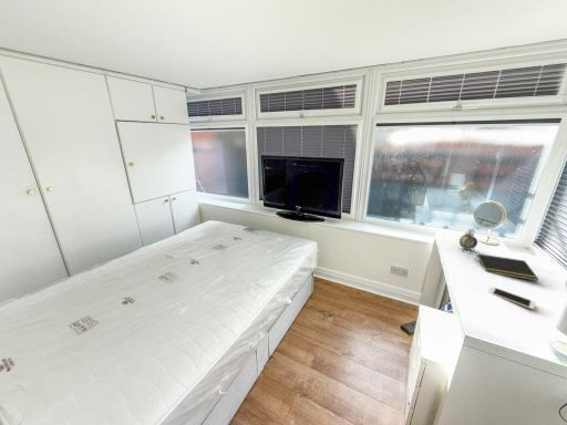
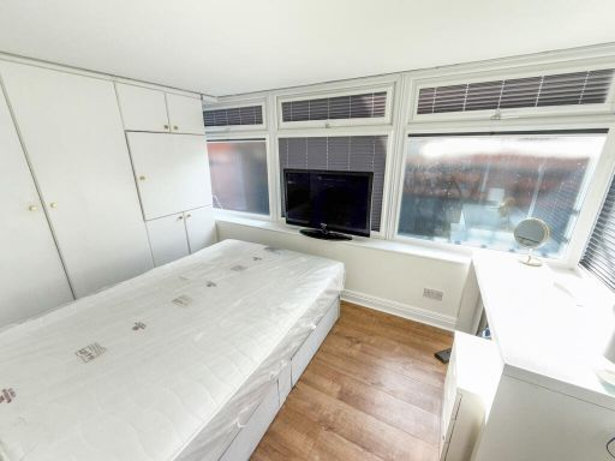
- cell phone (509, 297)
- alarm clock (468, 239)
- notepad (505, 266)
